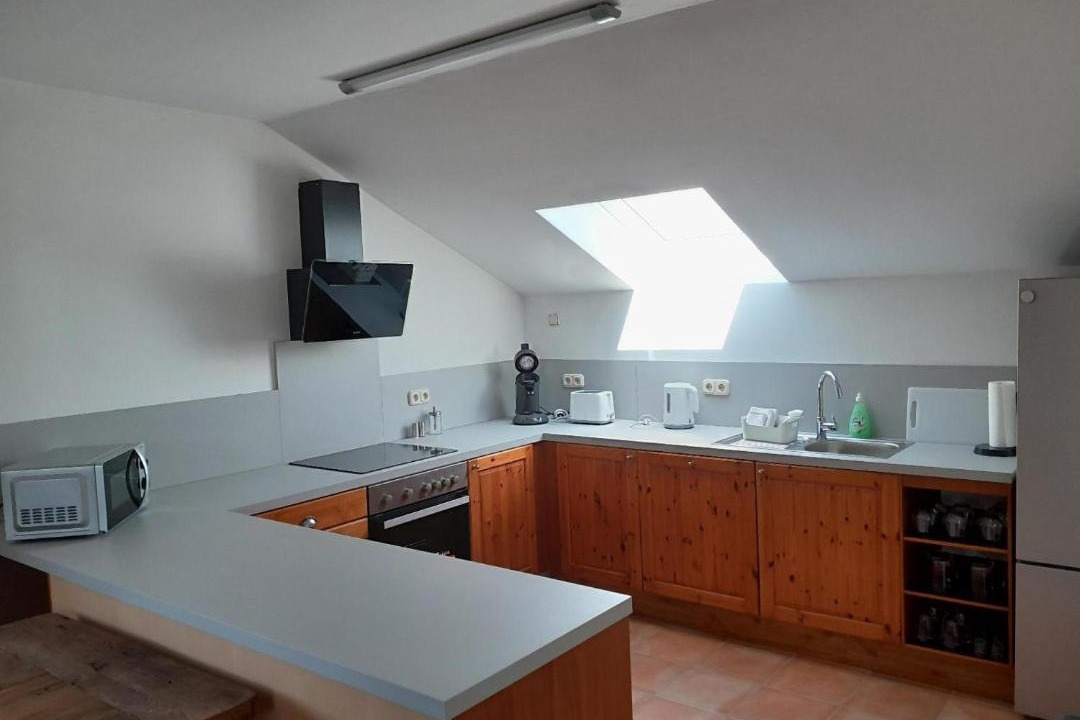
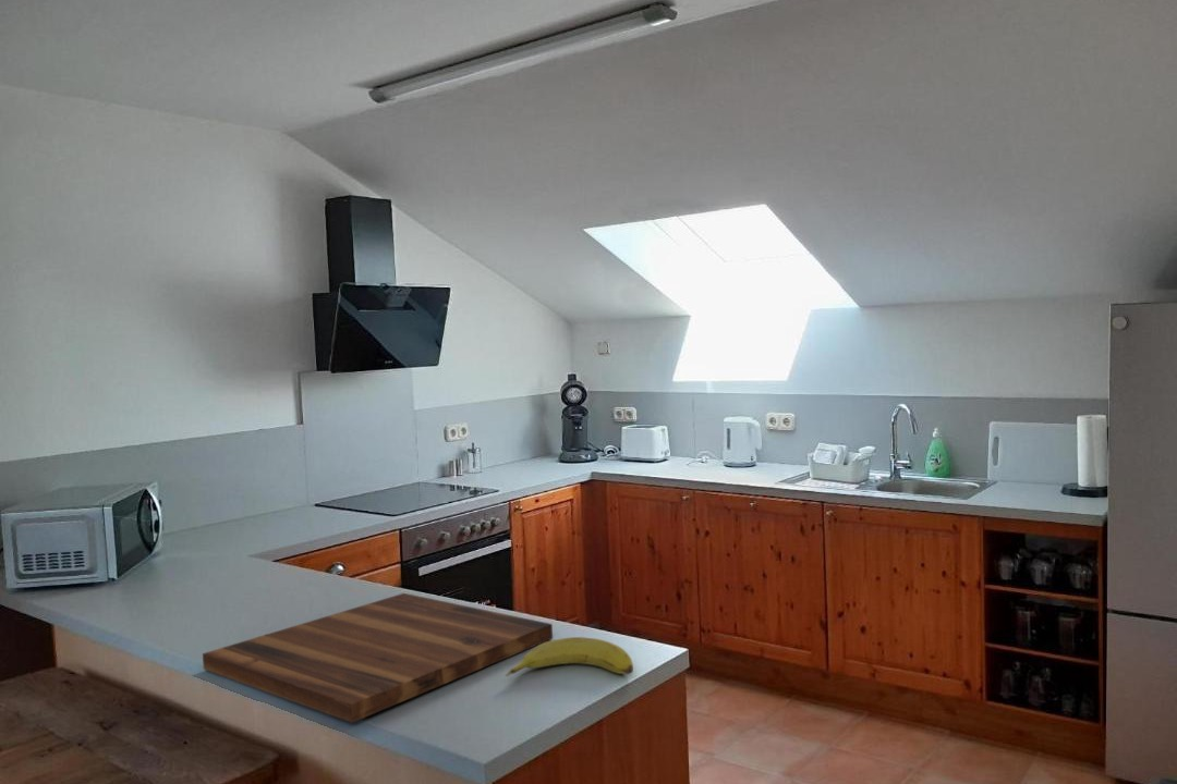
+ fruit (570, 662)
+ cutting board (383, 646)
